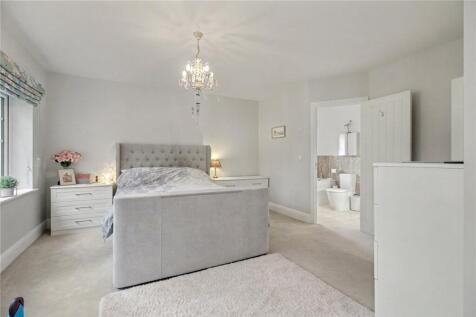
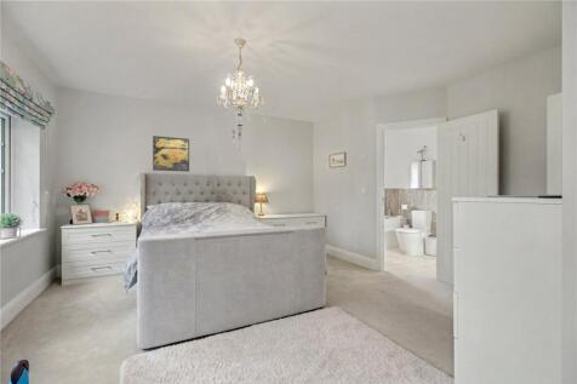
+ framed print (171, 154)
